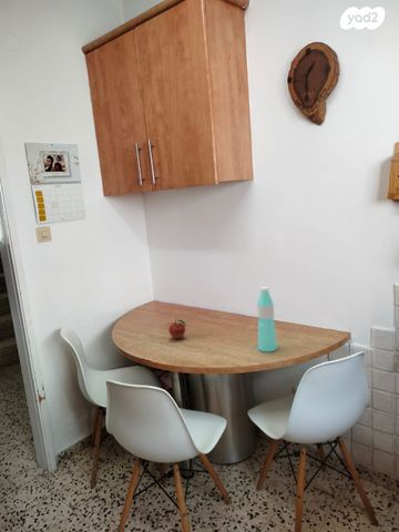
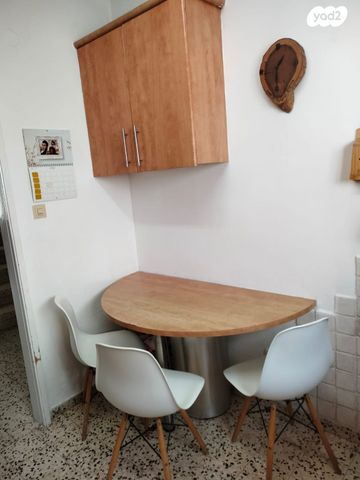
- fruit (177, 328)
- water bottle (266, 318)
